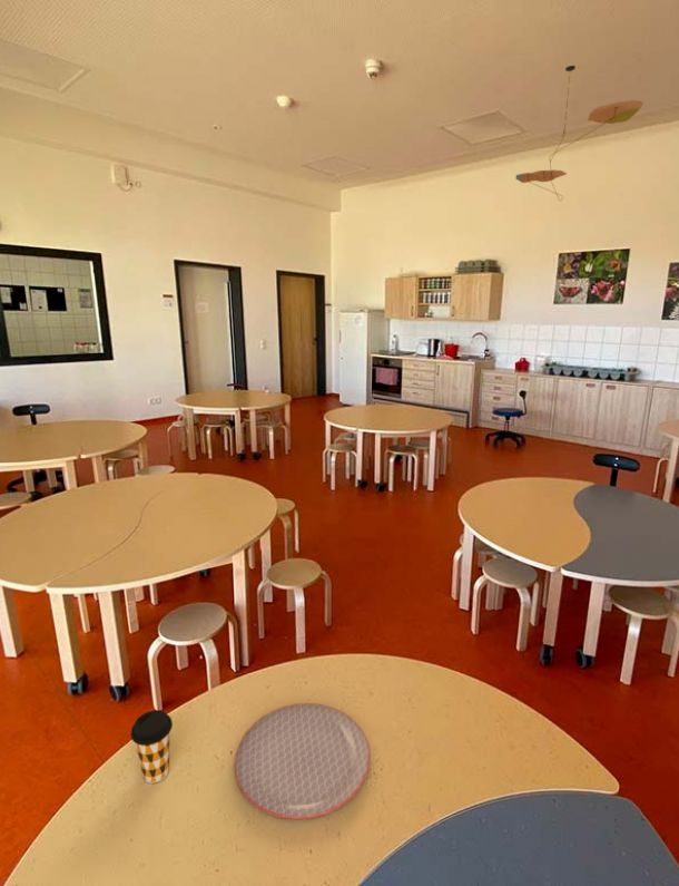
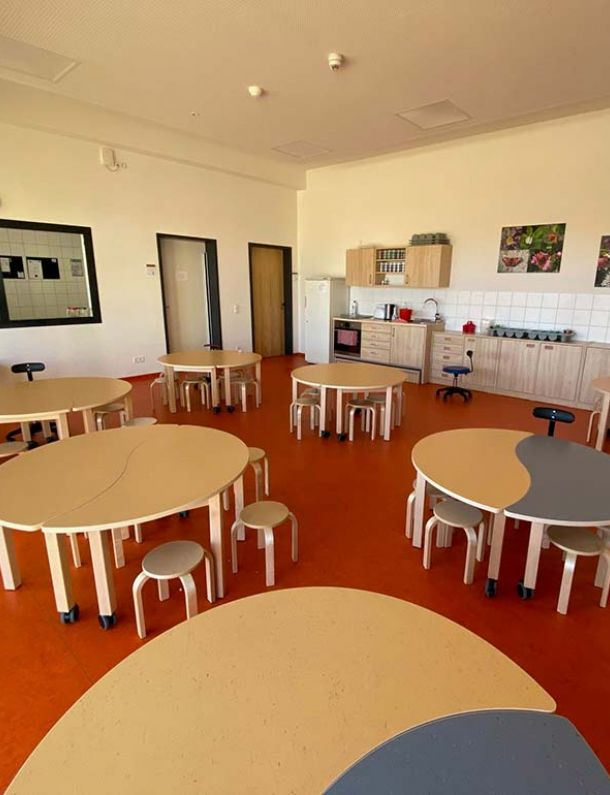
- plate (303, 757)
- coffee cup (154, 747)
- ceiling mobile (577, 139)
